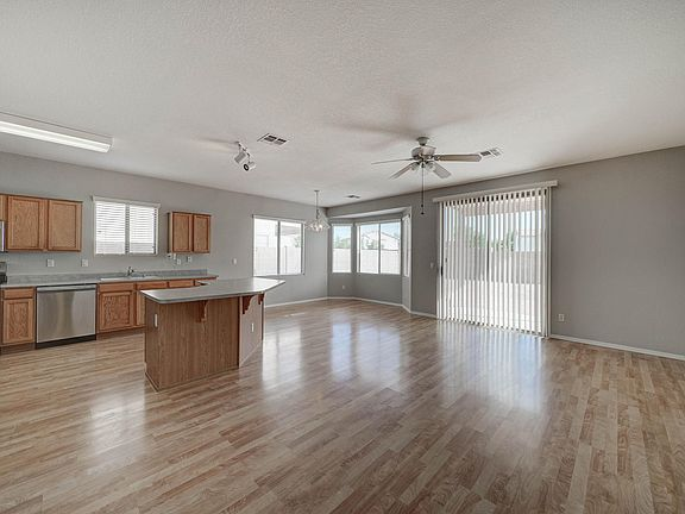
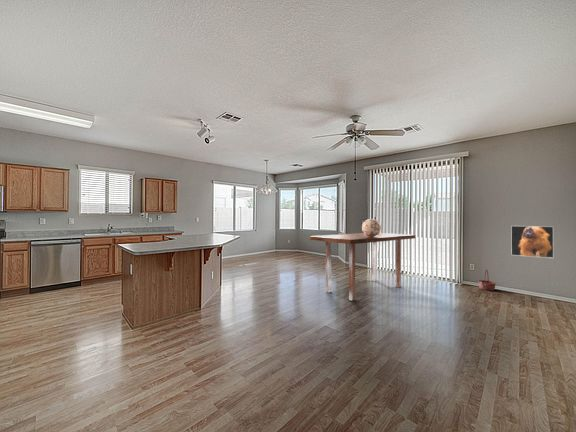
+ decorative globe (371, 227)
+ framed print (531, 241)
+ basket (488, 279)
+ dining table (372, 262)
